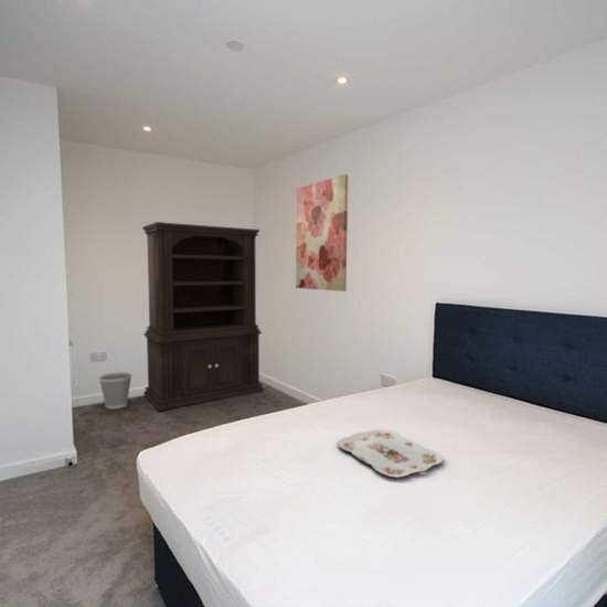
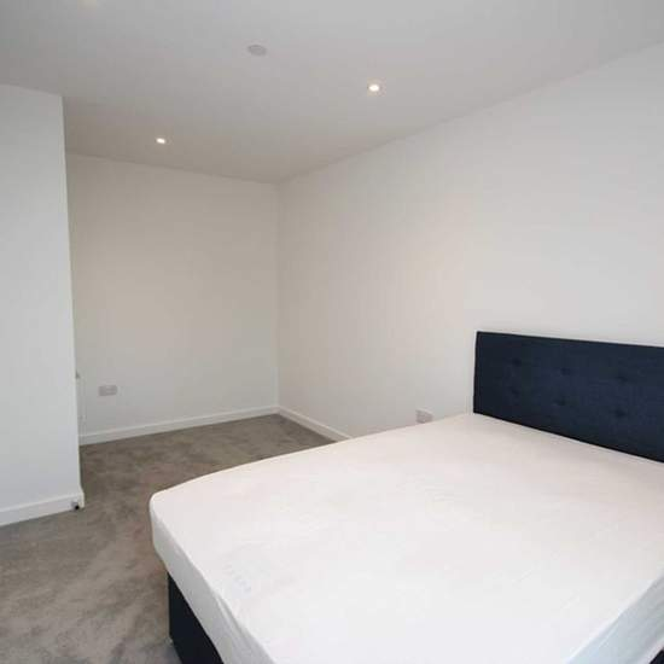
- wastebasket (116, 391)
- serving tray (387, 450)
- hutch (203, 311)
- wall art (319, 236)
